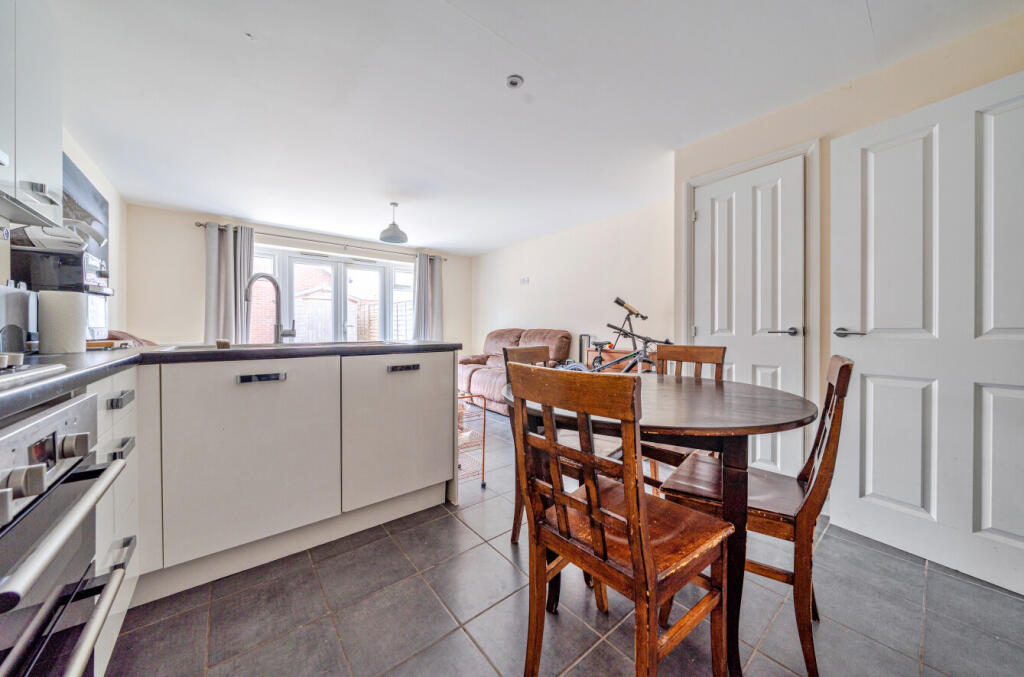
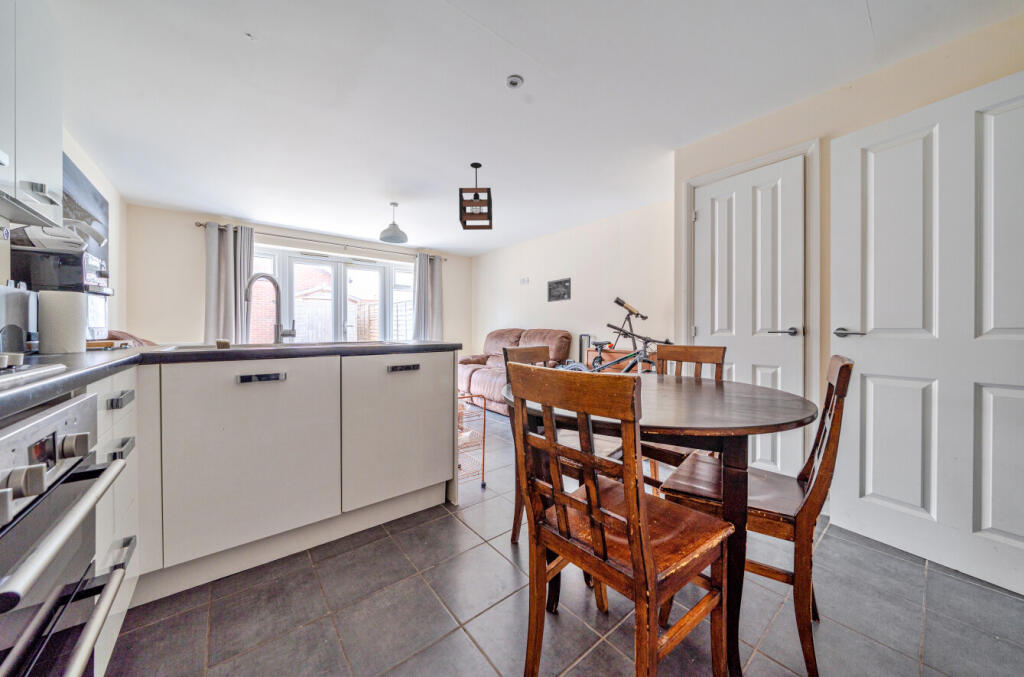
+ pendant light (476, 195)
+ wall art (558, 290)
